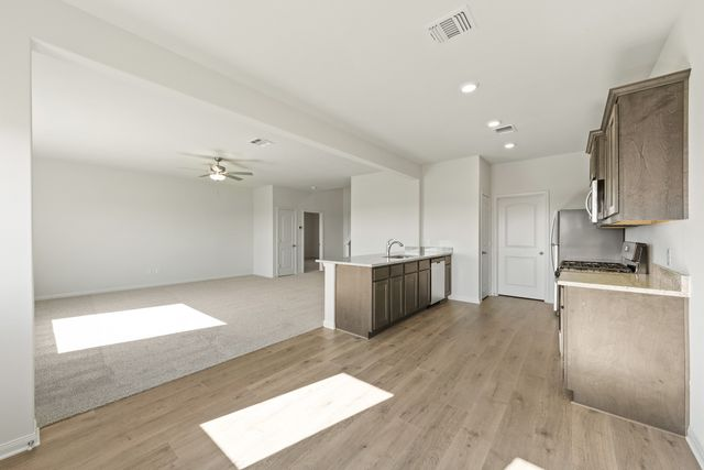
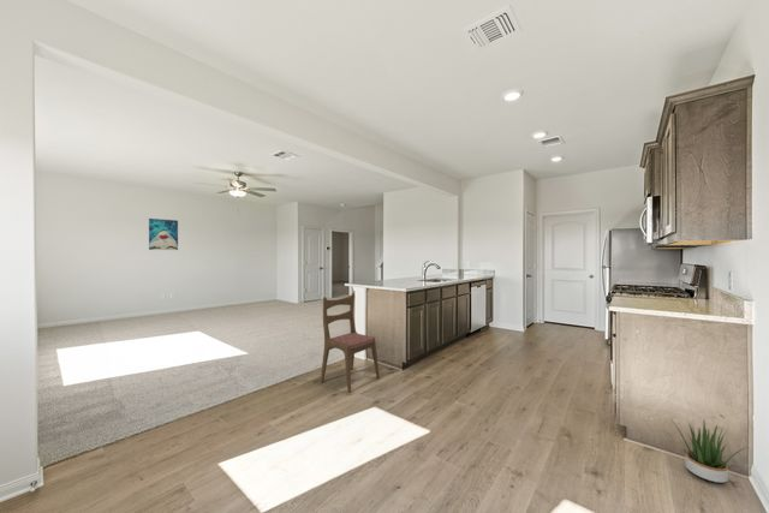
+ dining chair (350, 338)
+ wall art (163, 234)
+ potted plant (705, 449)
